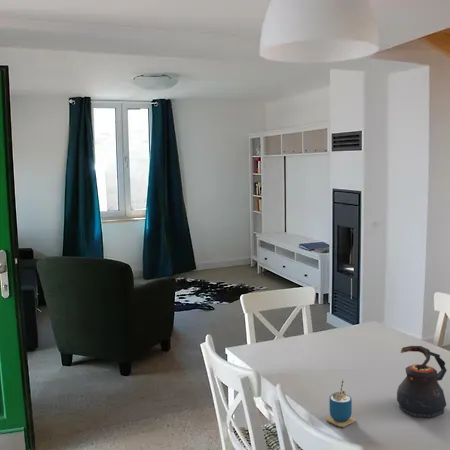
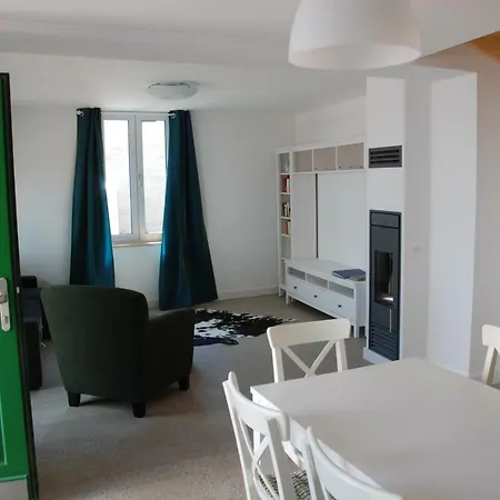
- teapot (422, 377)
- cup (340, 401)
